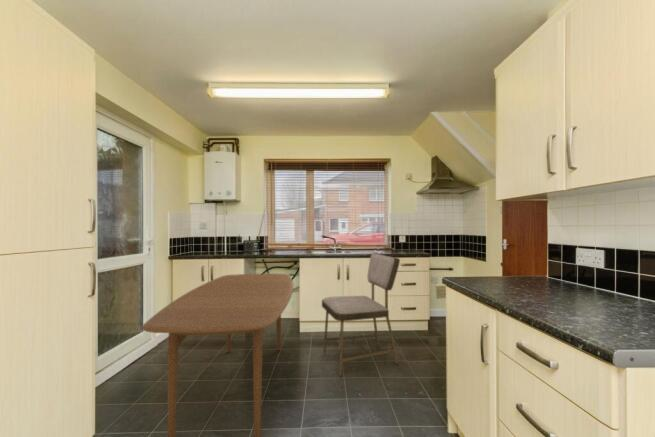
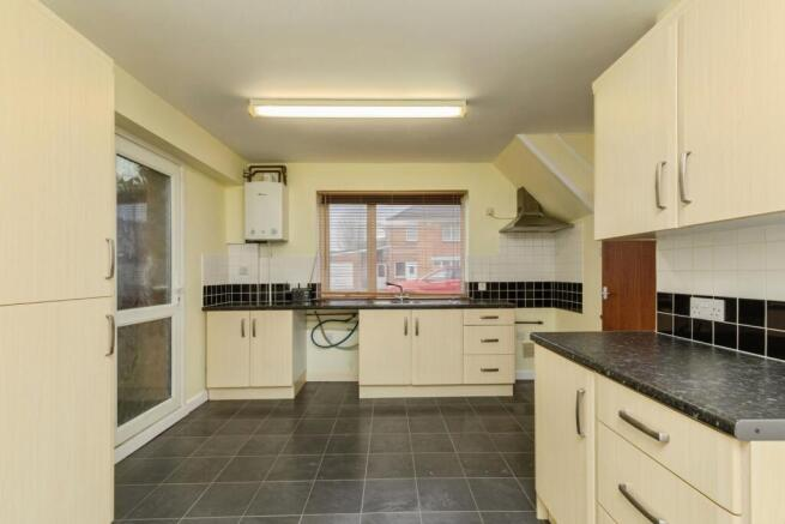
- dining table (239, 333)
- dining chair (359, 307)
